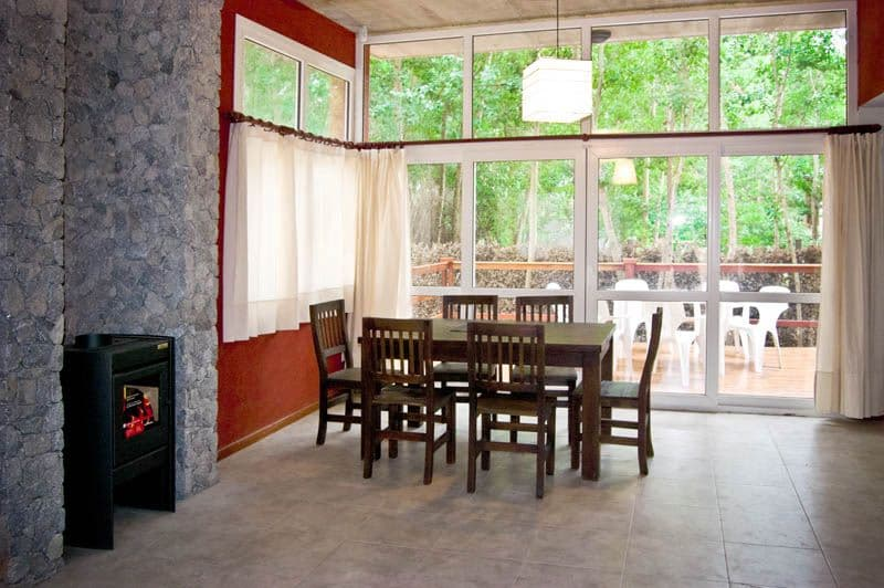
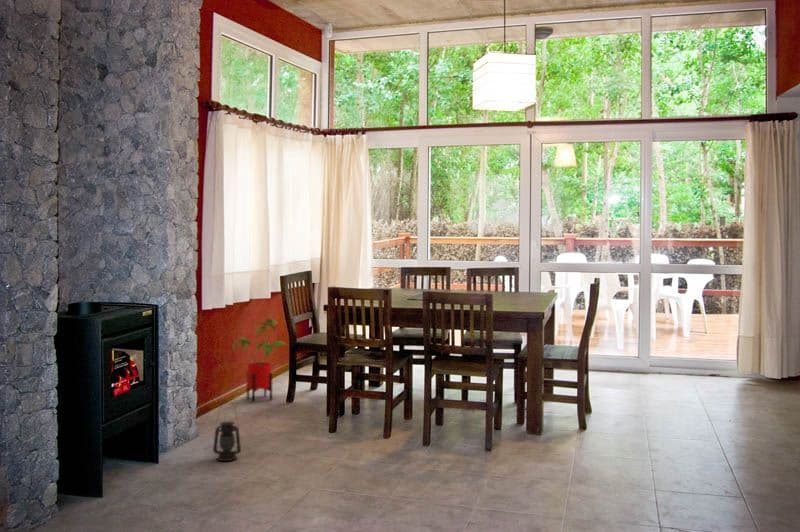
+ house plant (260, 359)
+ lantern (227, 430)
